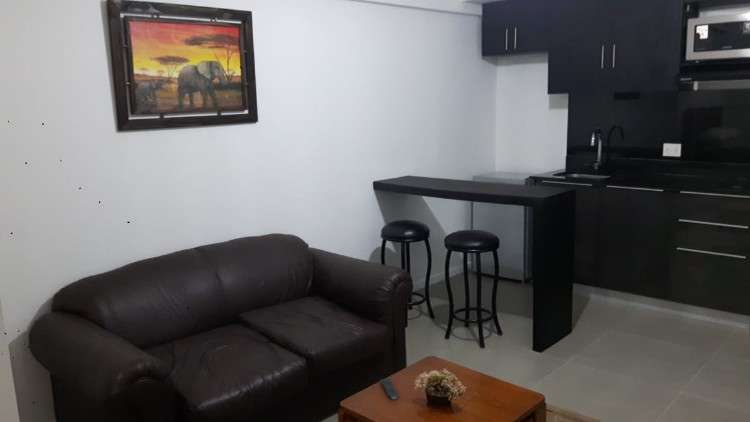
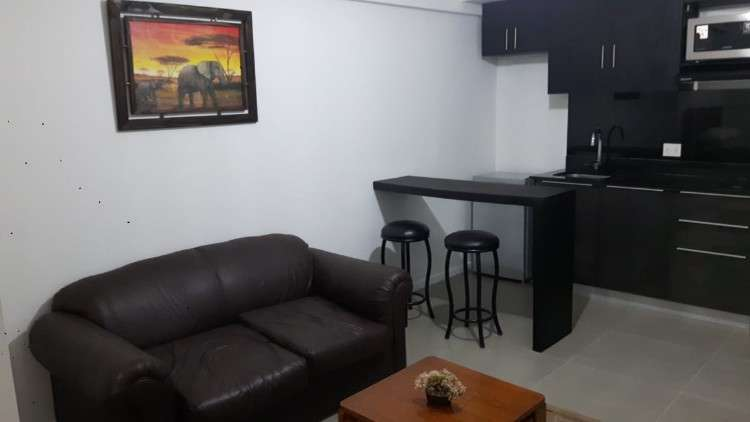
- remote control (389, 388)
